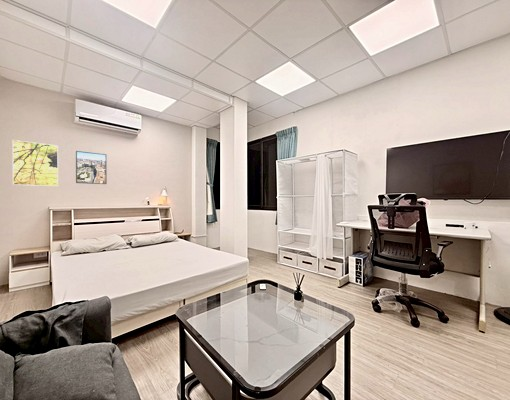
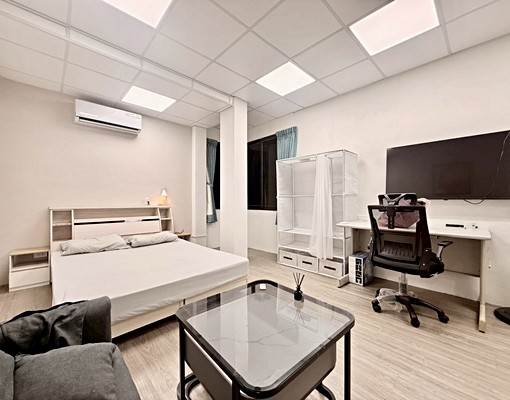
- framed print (36, 164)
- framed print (91, 168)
